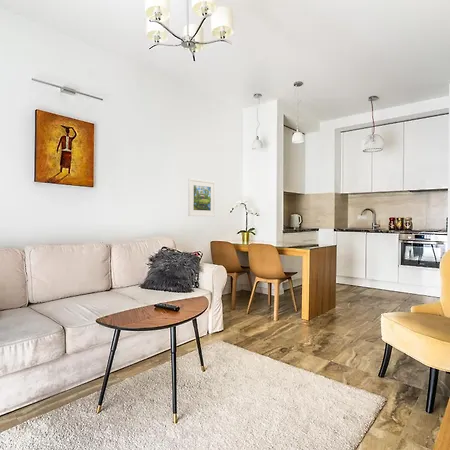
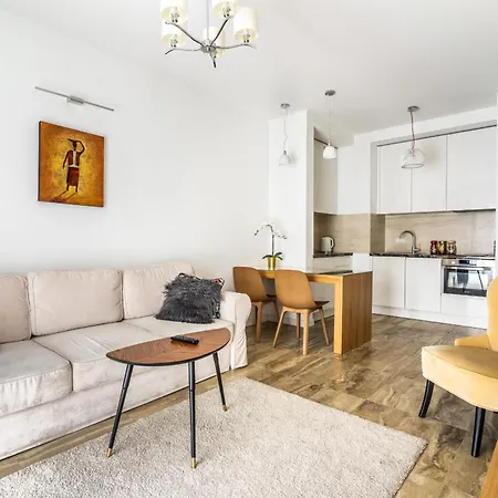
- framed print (202, 198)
